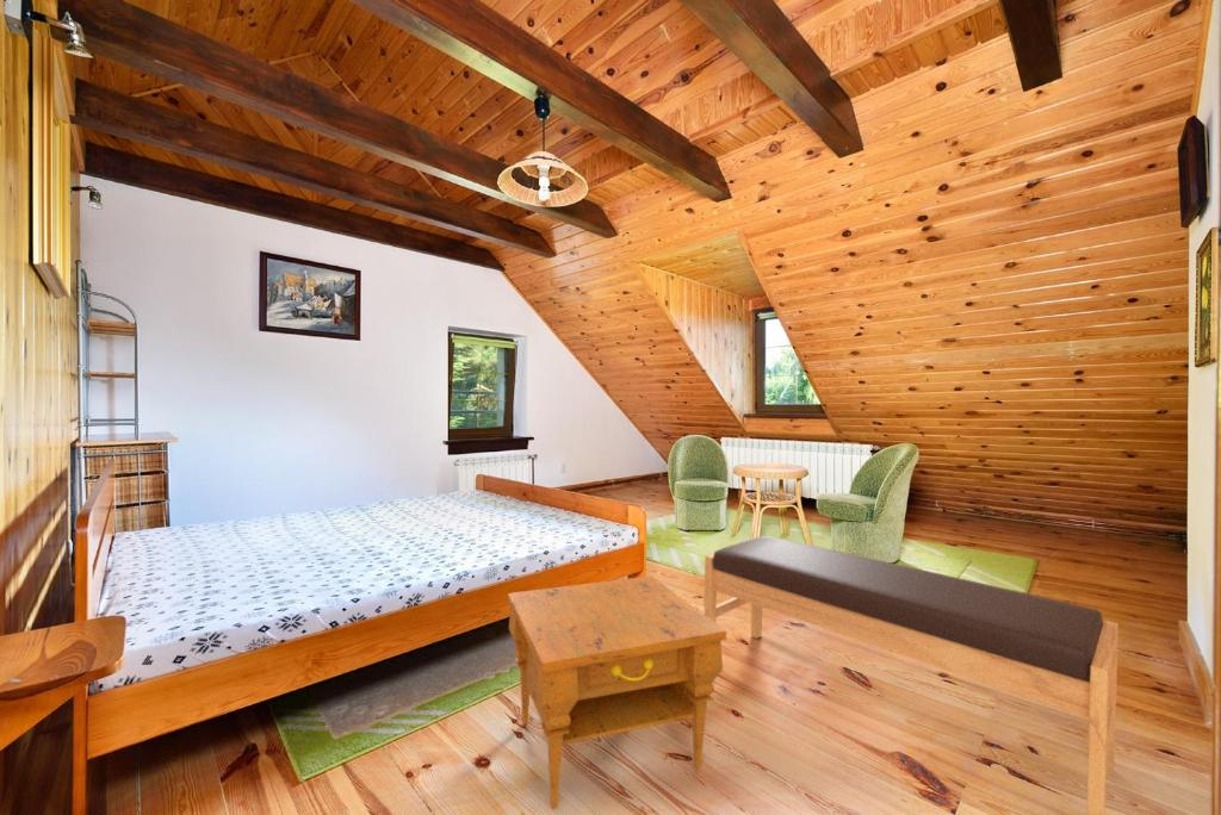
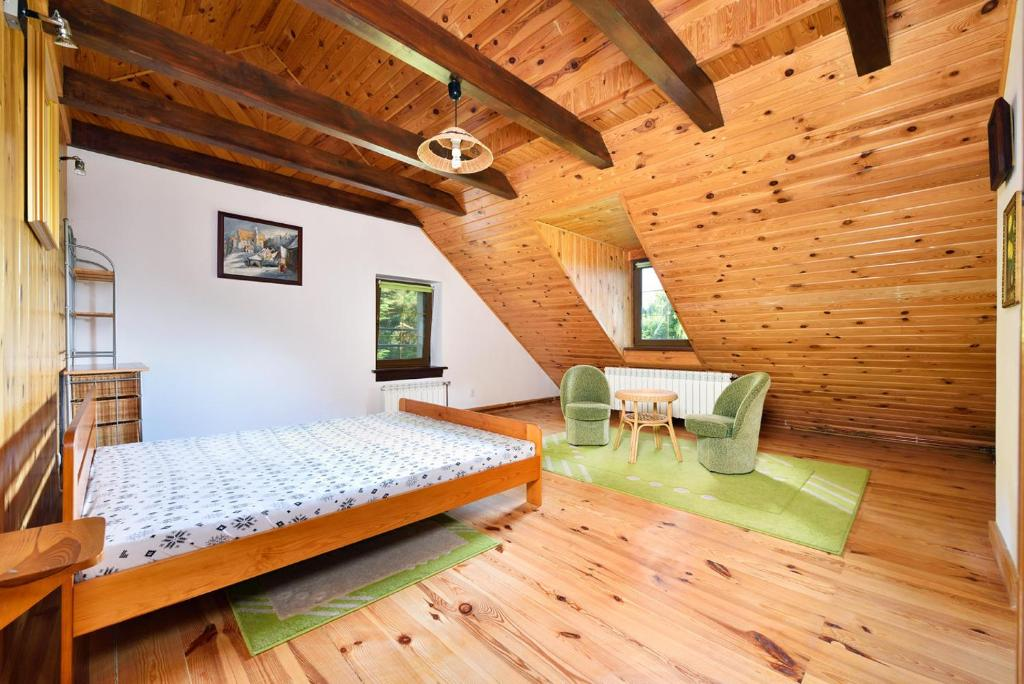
- bench (875, 641)
- nightstand (607, 677)
